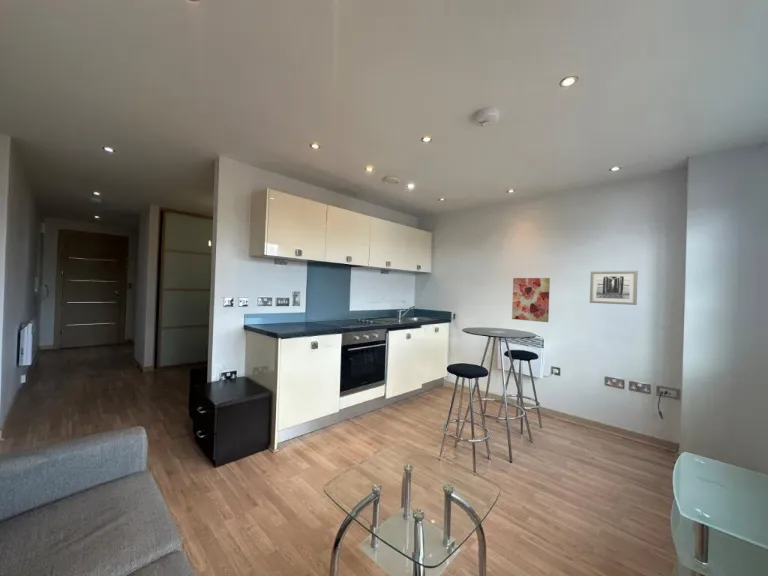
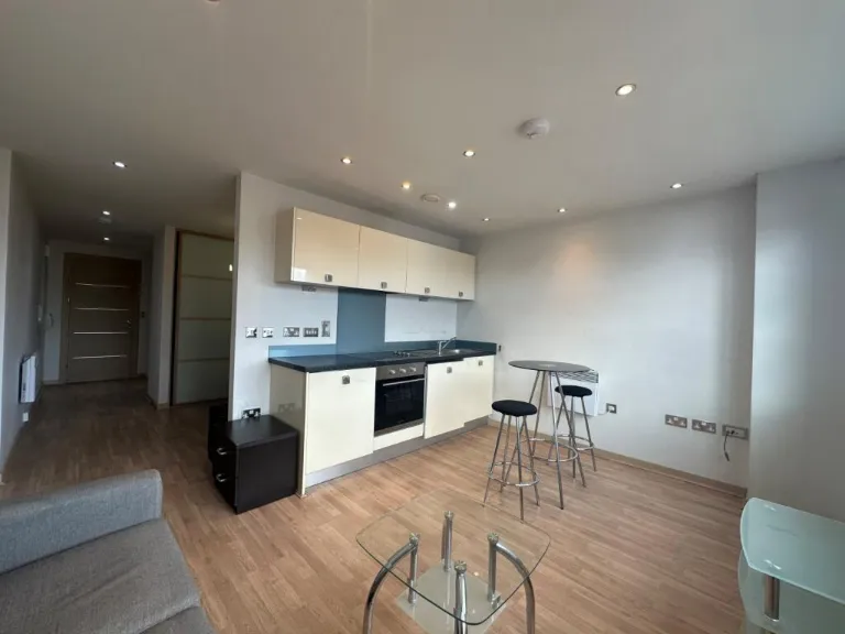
- wall art (612, 287)
- wall art (530, 299)
